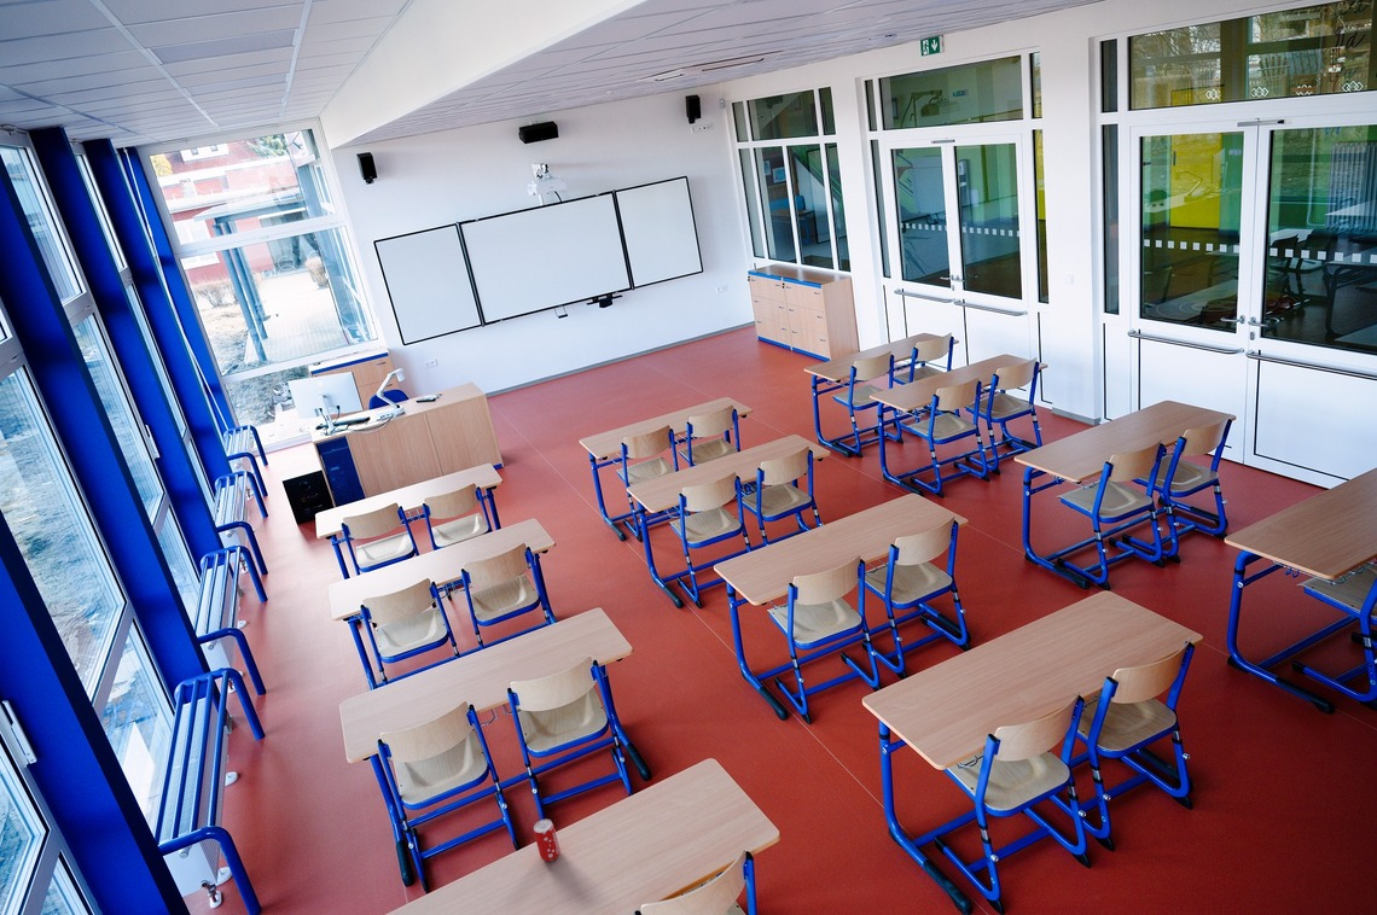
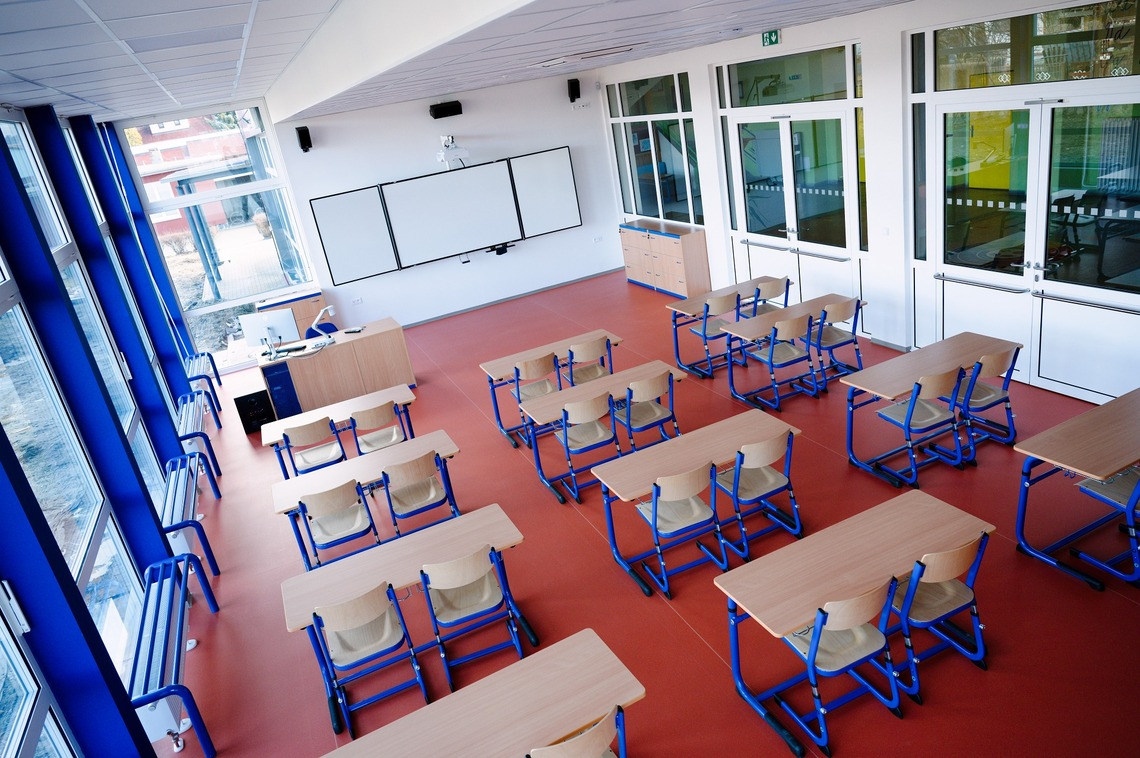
- beverage can (546, 840)
